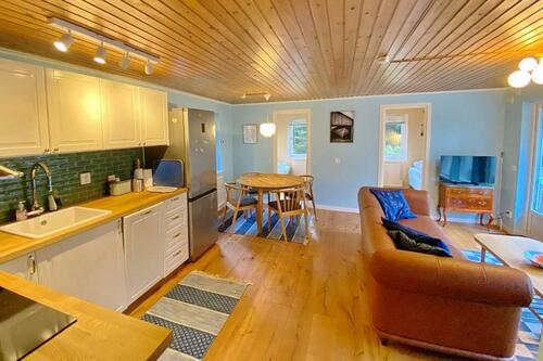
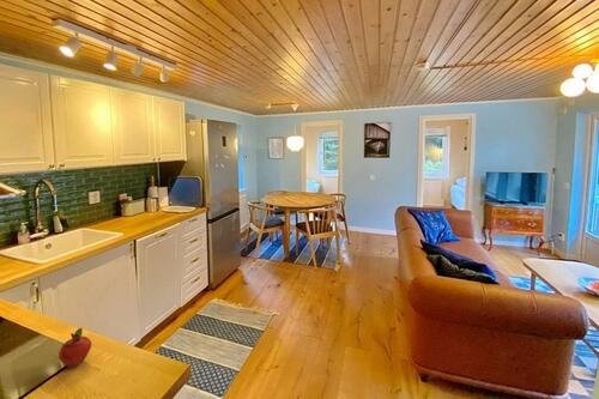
+ fruit (75, 346)
